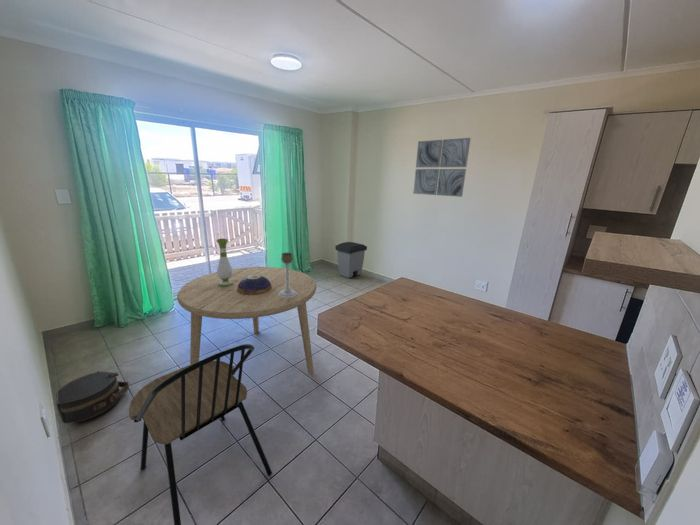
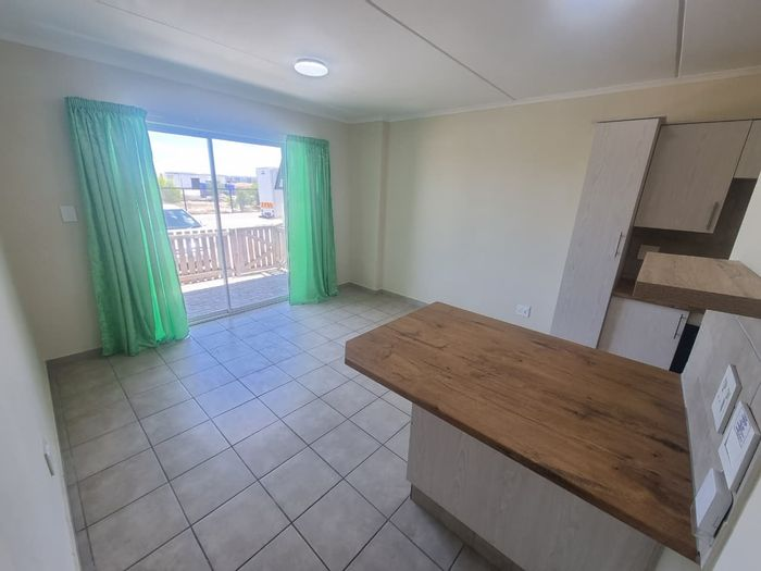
- vase (224, 262)
- dining chair (198, 404)
- trash can (350, 259)
- hat box (95, 392)
- wall art (440, 169)
- dining table (254, 325)
- decorative bowl (254, 282)
- candle holder (287, 274)
